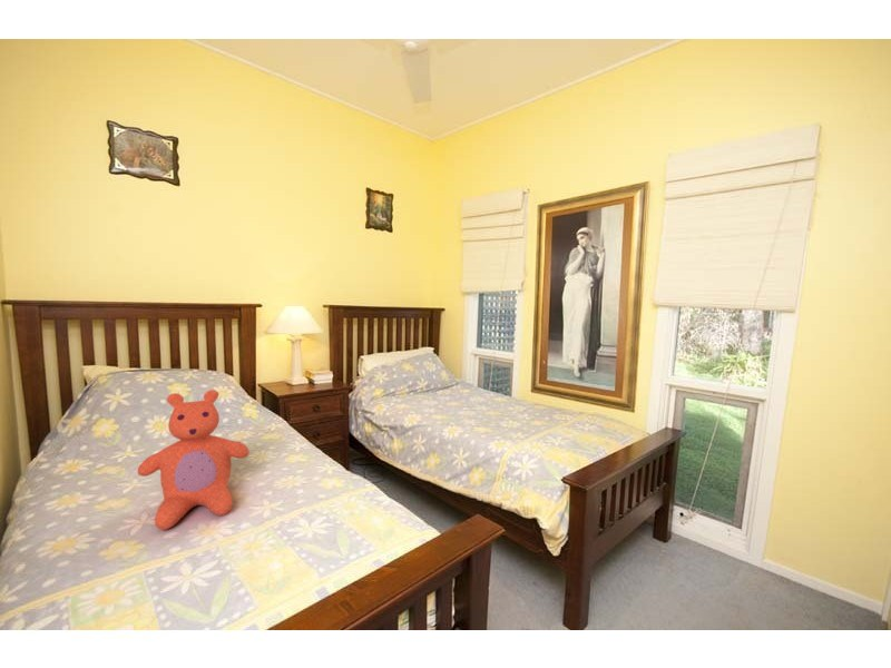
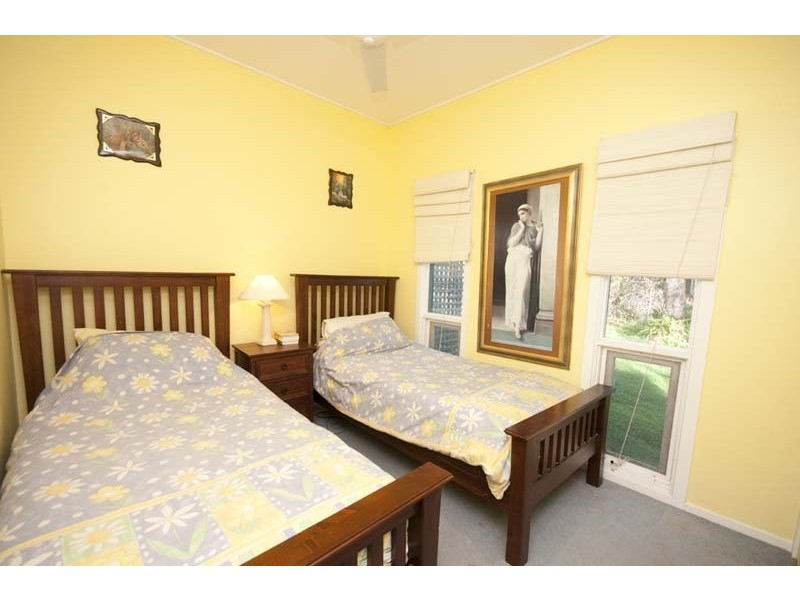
- teddy bear (195, 451)
